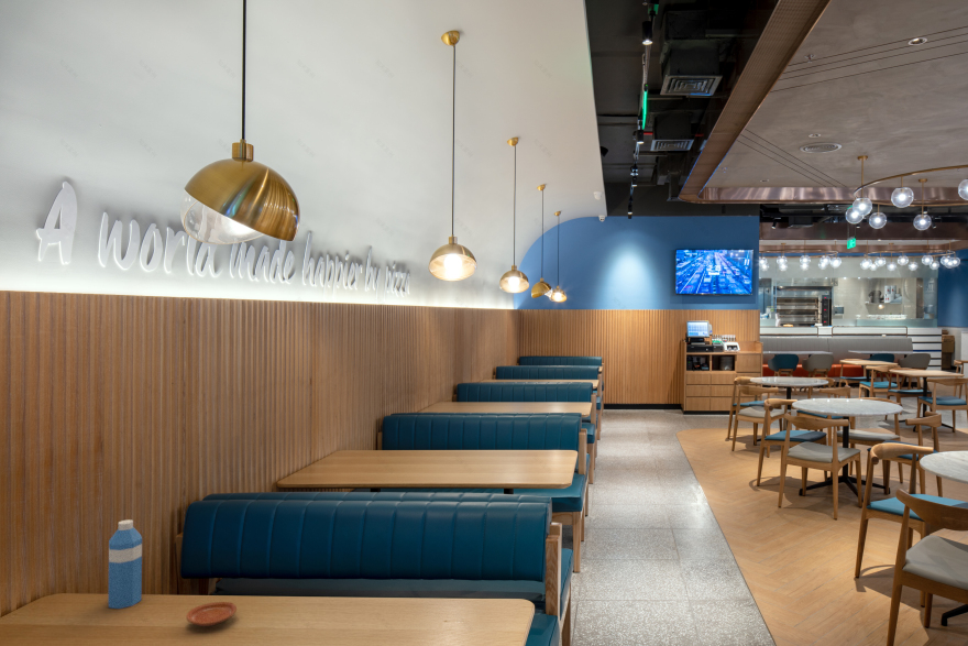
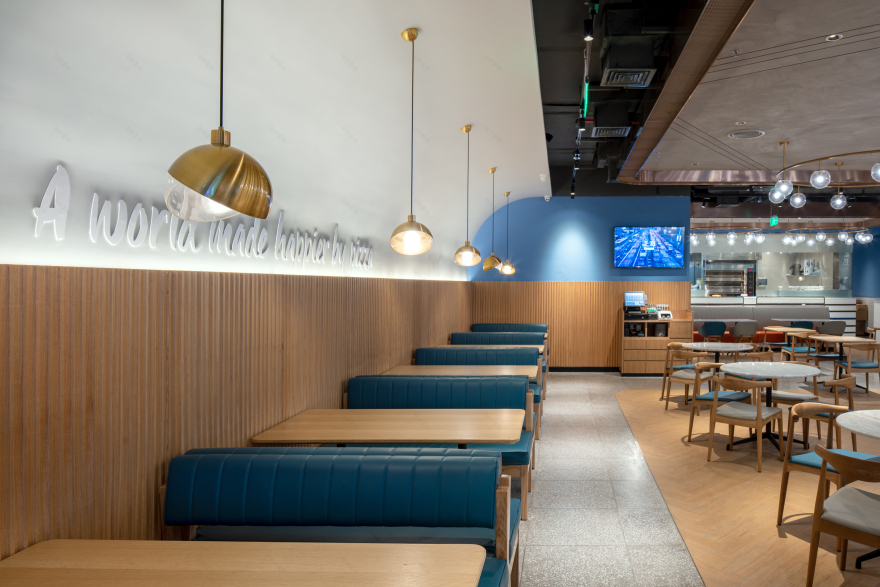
- plate (211, 616)
- water bottle (124, 561)
